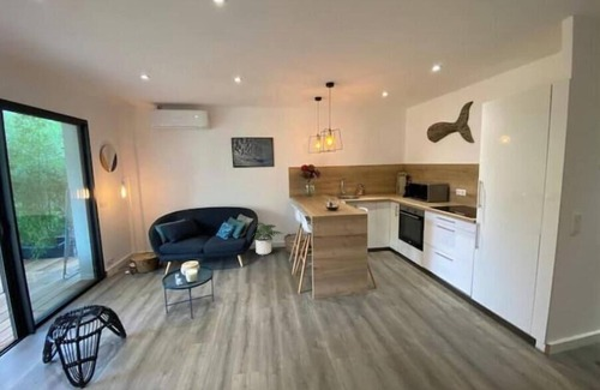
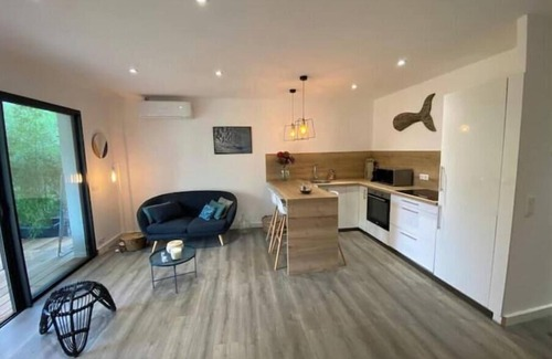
- potted plant (264, 238)
